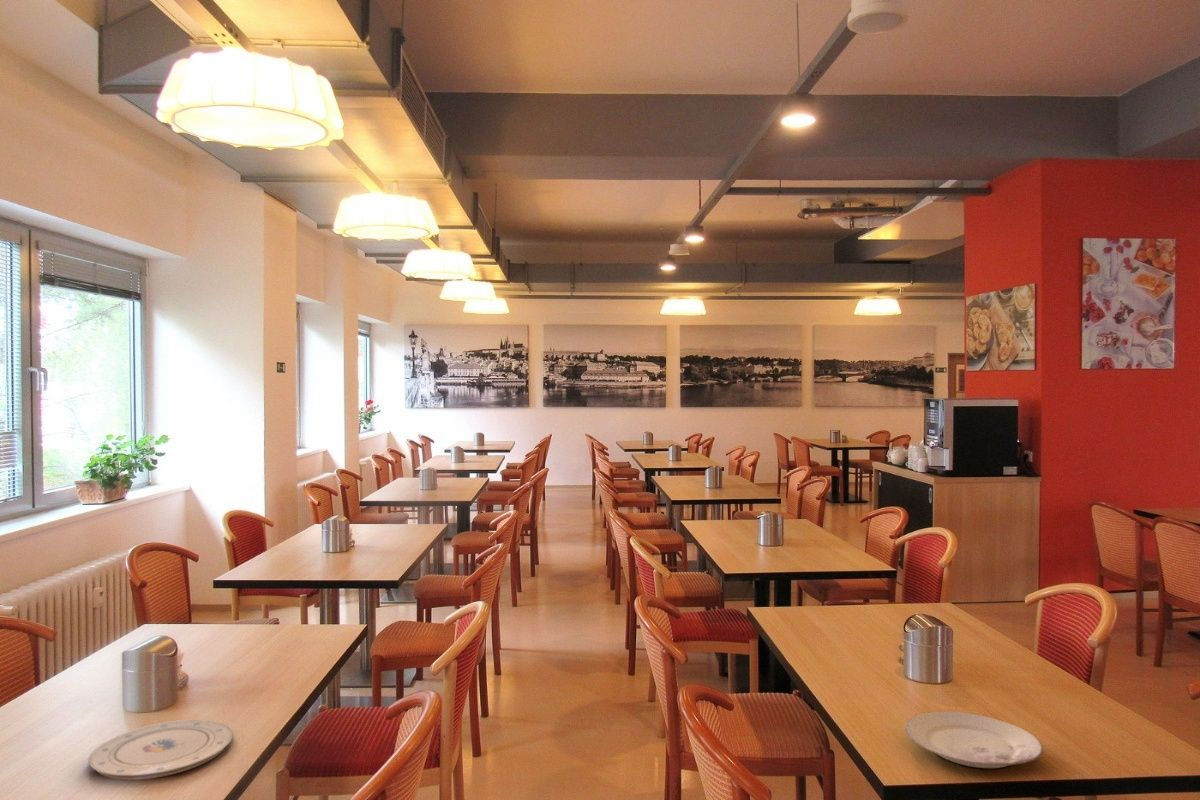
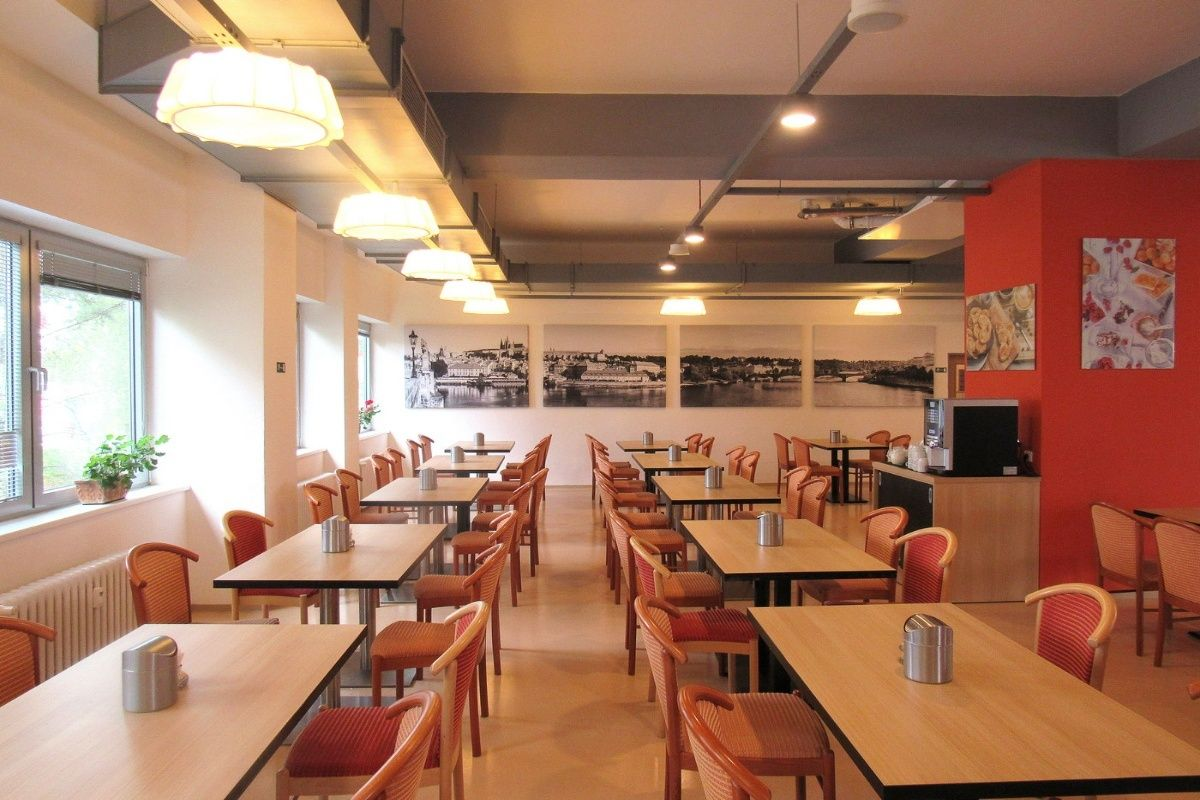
- plate (971, 742)
- plate (163, 748)
